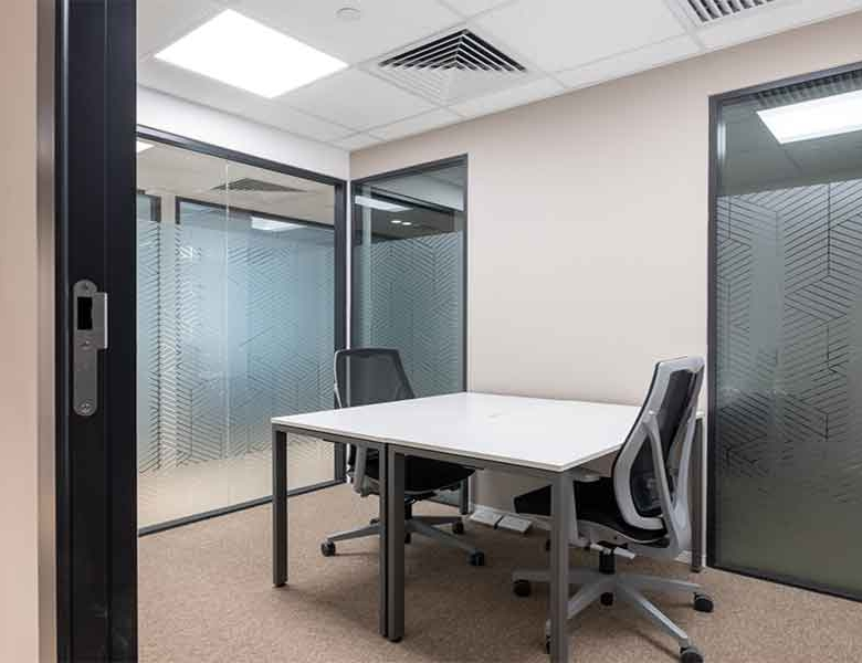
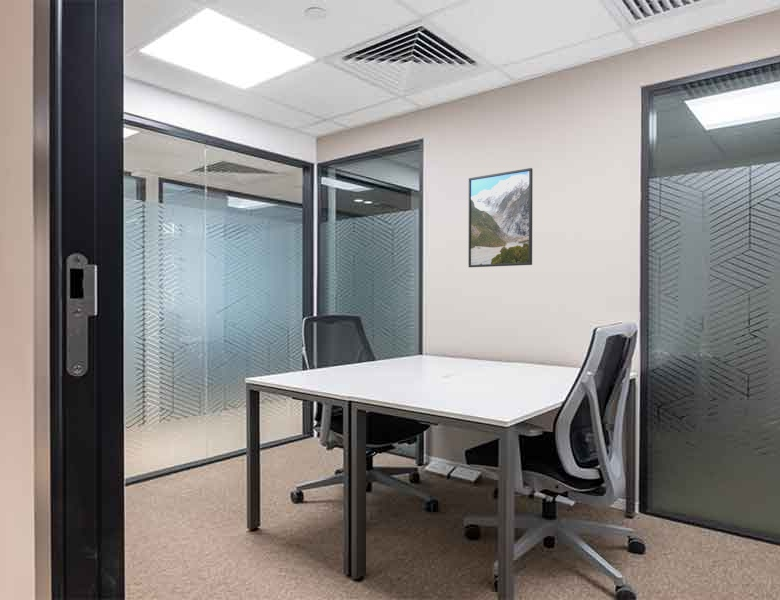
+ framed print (499, 219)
